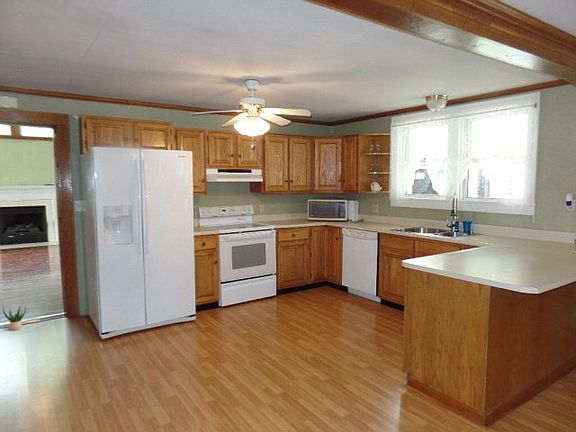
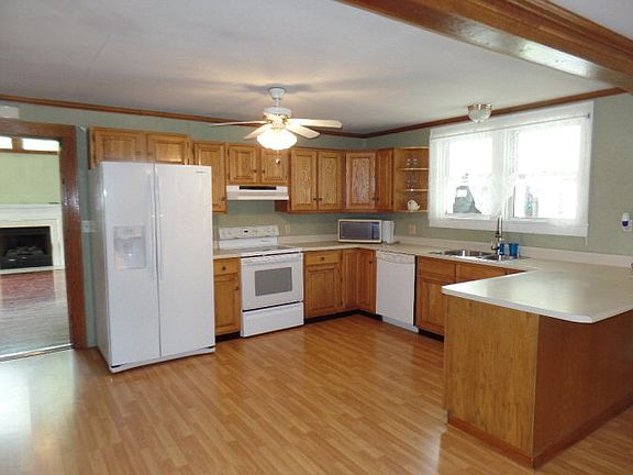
- potted plant (15, 316)
